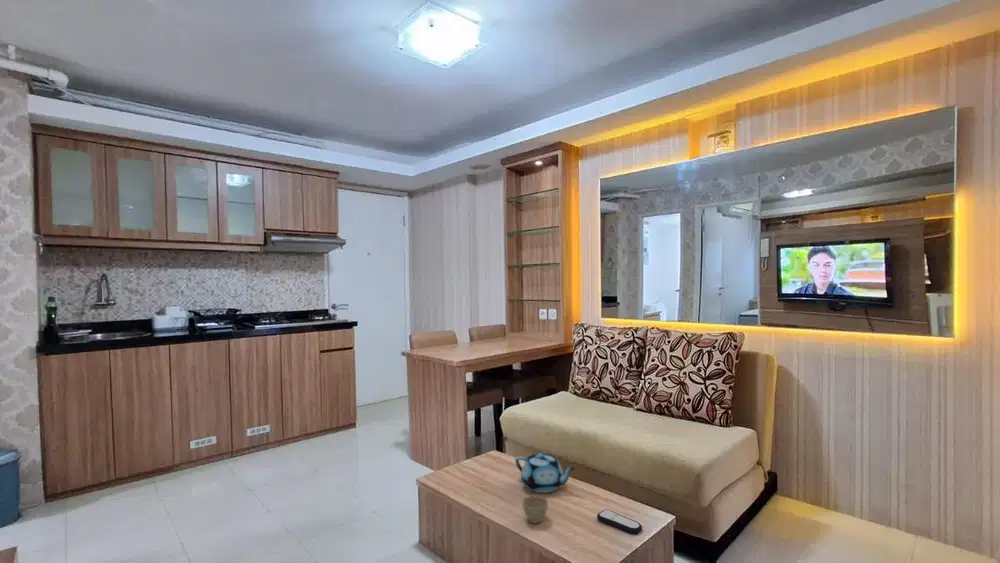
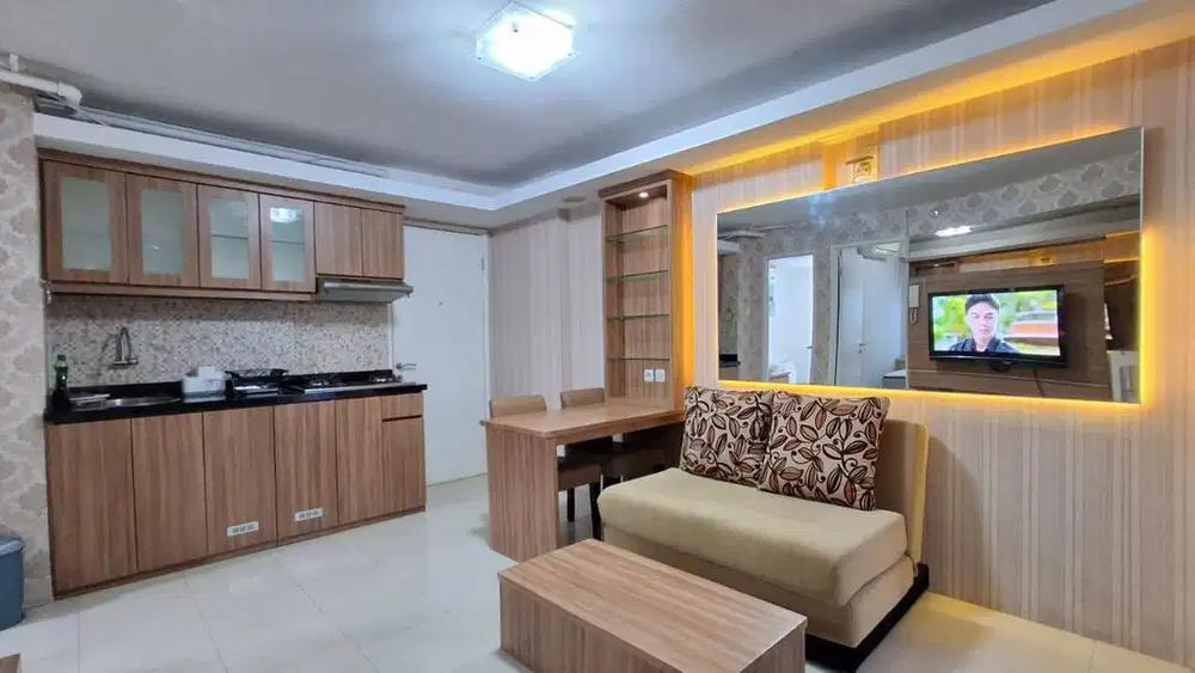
- teapot (544, 470)
- flower pot (535, 510)
- remote control (619, 521)
